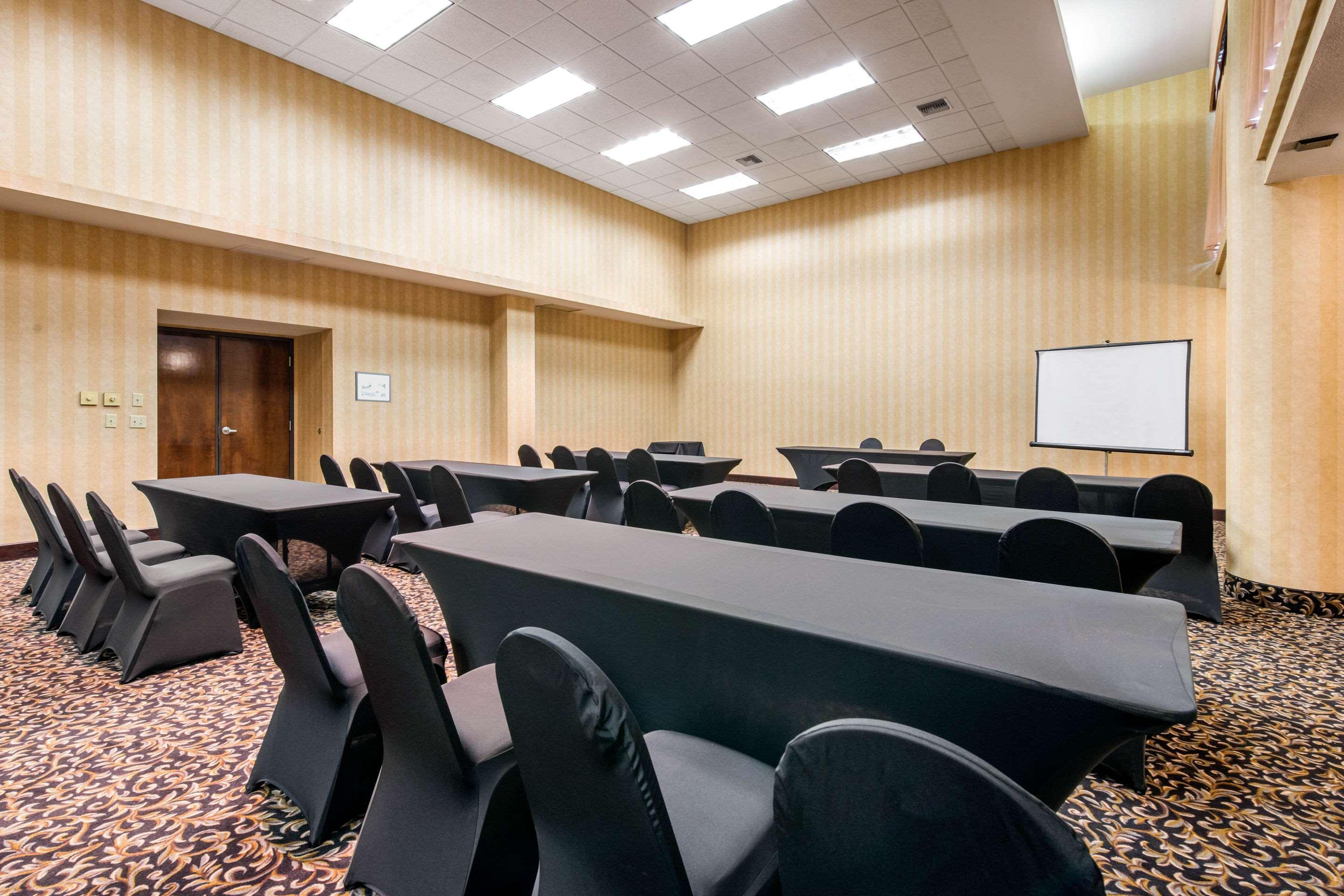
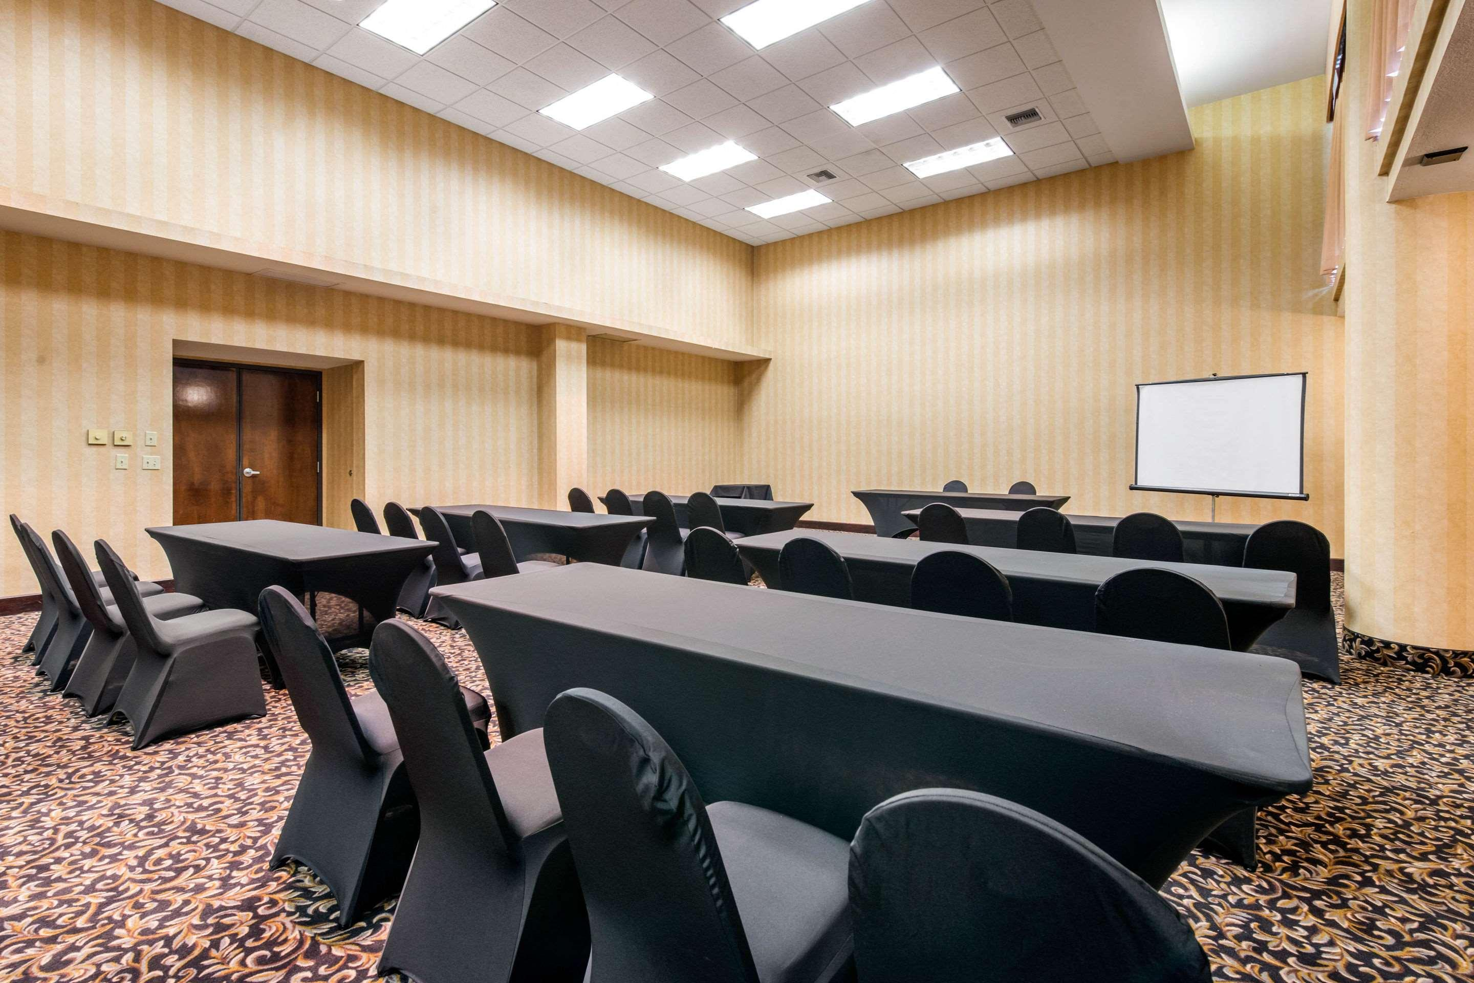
- picture frame (373, 387)
